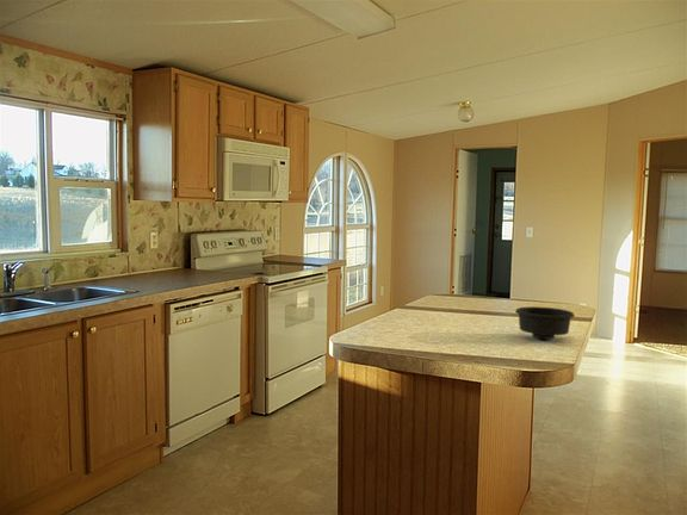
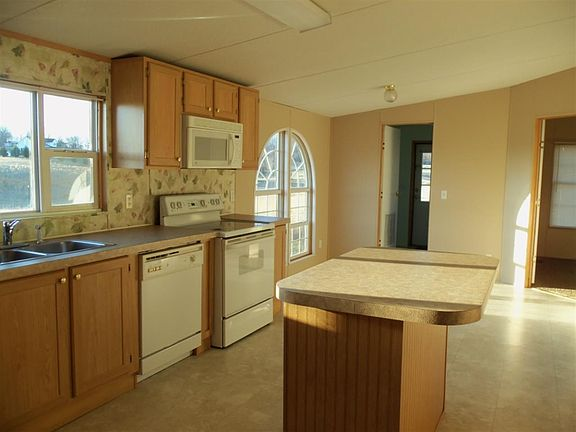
- bowl (544, 324)
